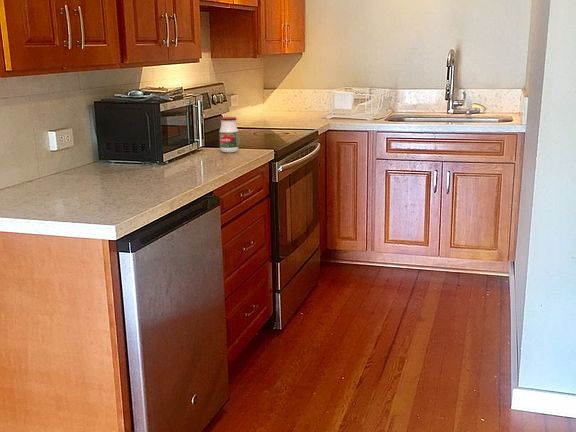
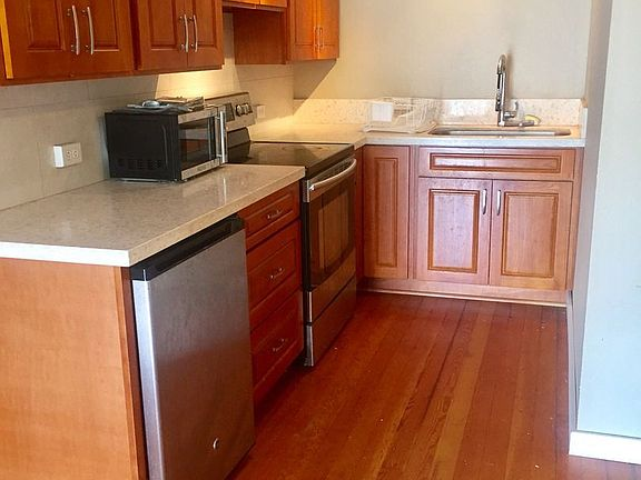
- jar (228, 134)
